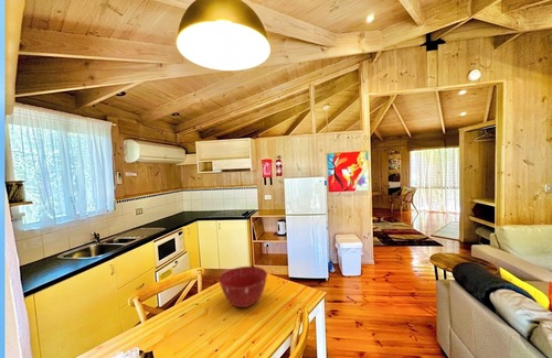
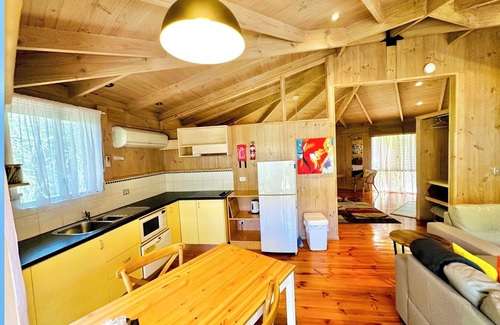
- mixing bowl (243, 288)
